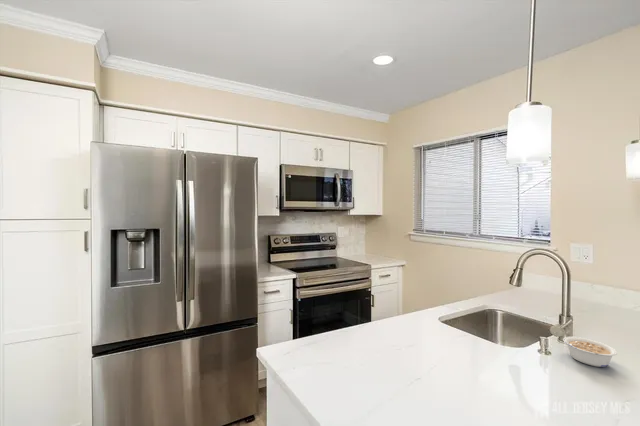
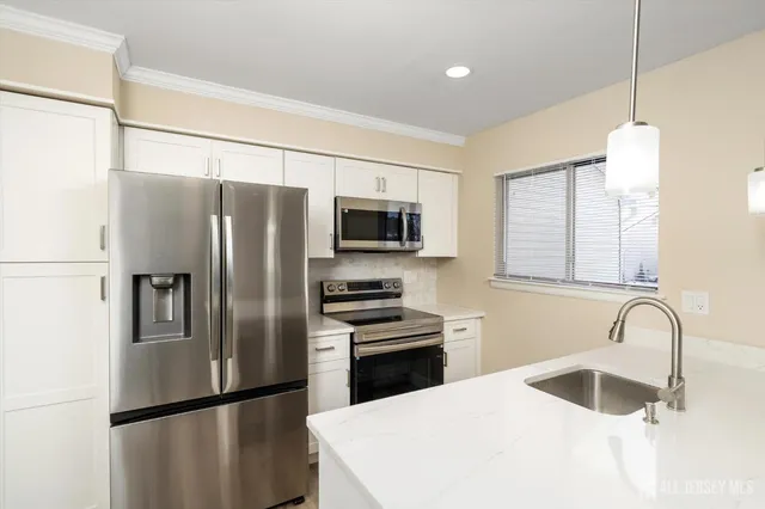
- legume (590, 351)
